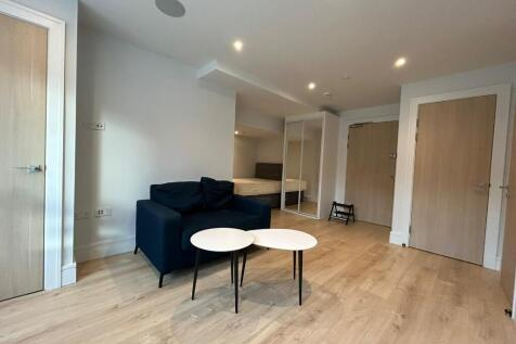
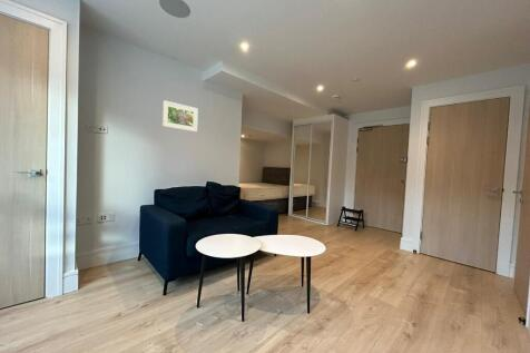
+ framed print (180, 117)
